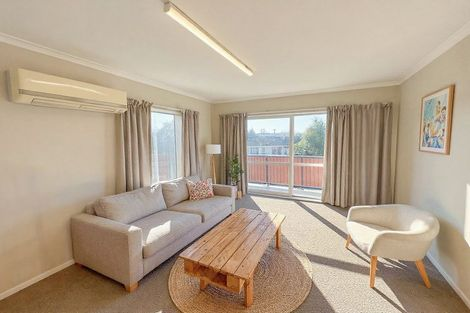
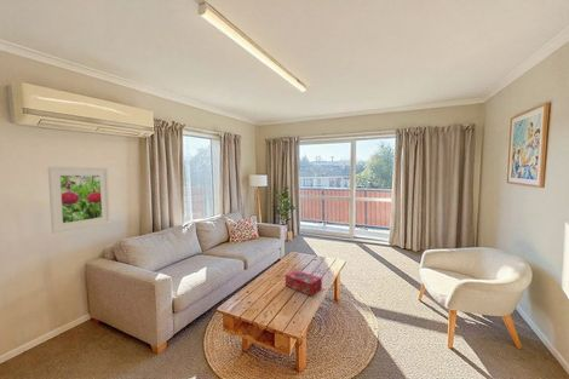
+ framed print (81, 197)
+ tissue box (303, 281)
